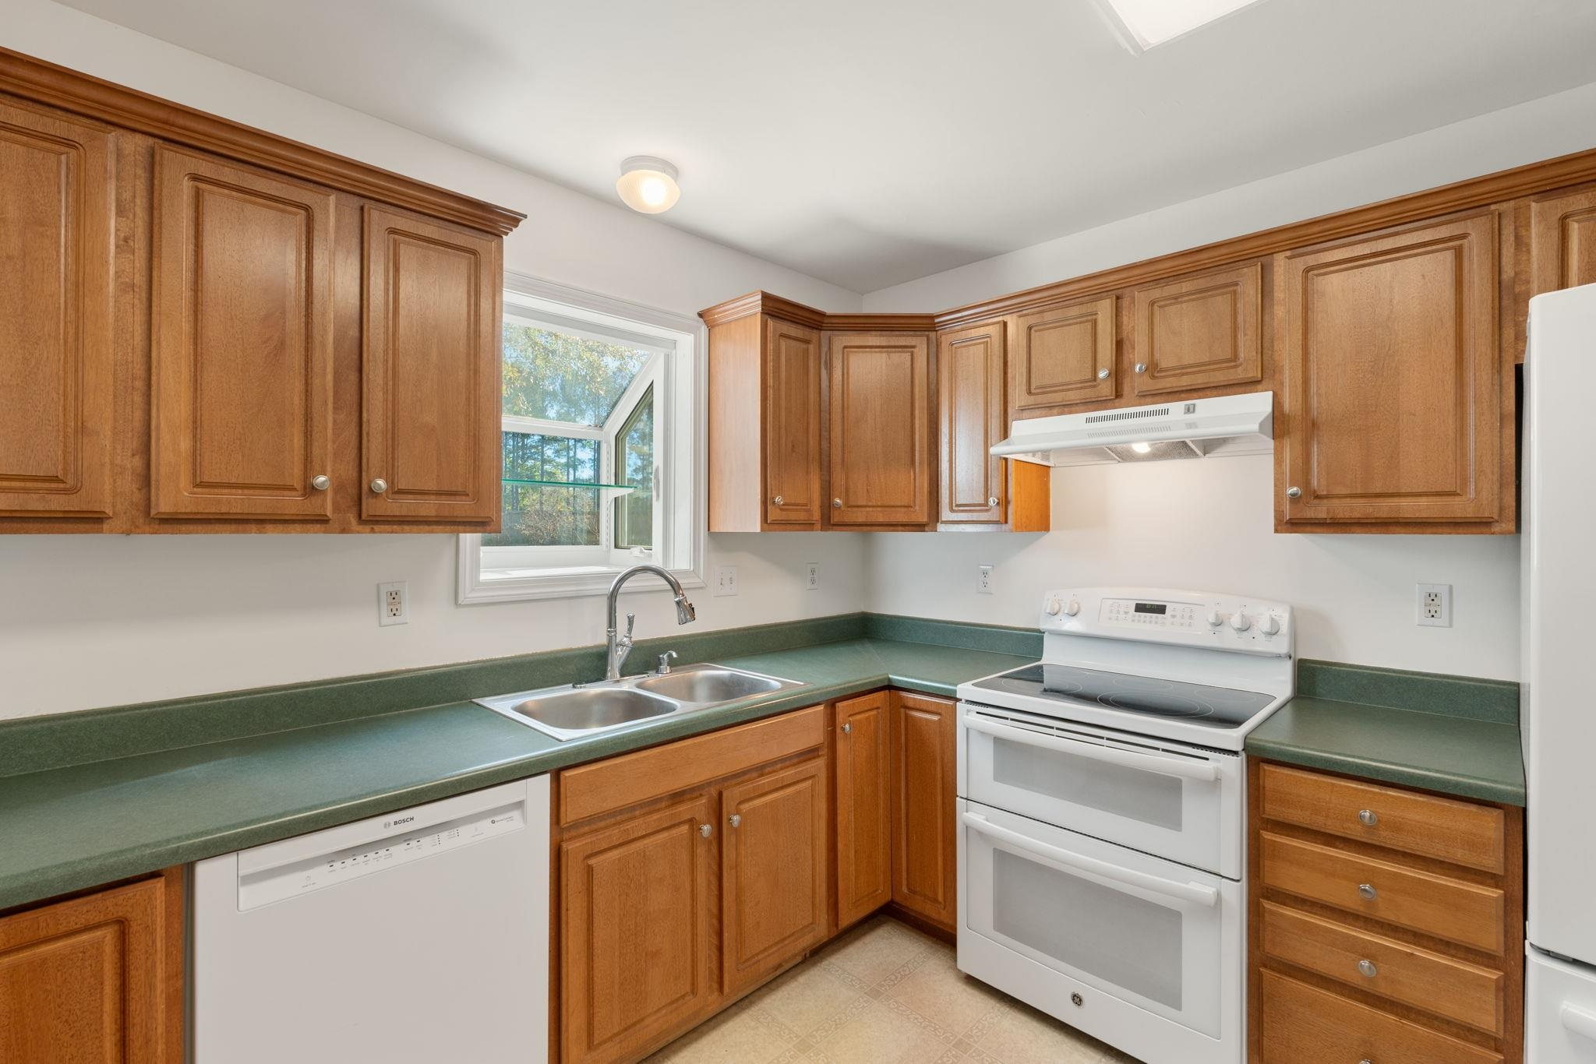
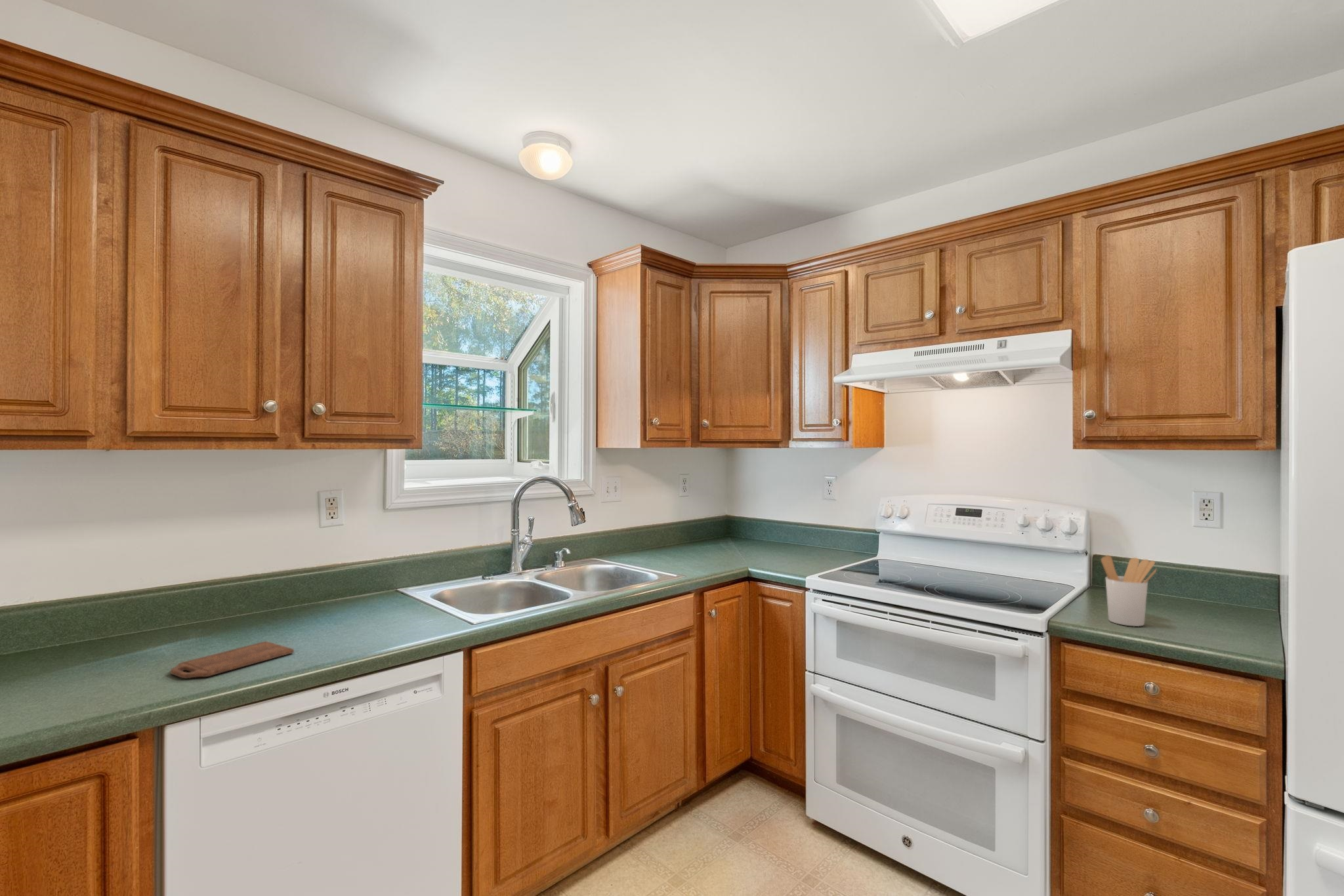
+ utensil holder (1131, 589)
+ cutting board (231, 659)
